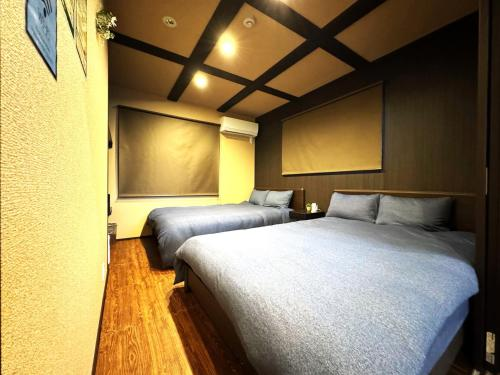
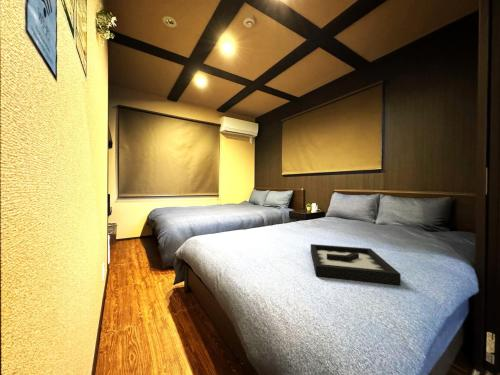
+ decorative tray (346, 260)
